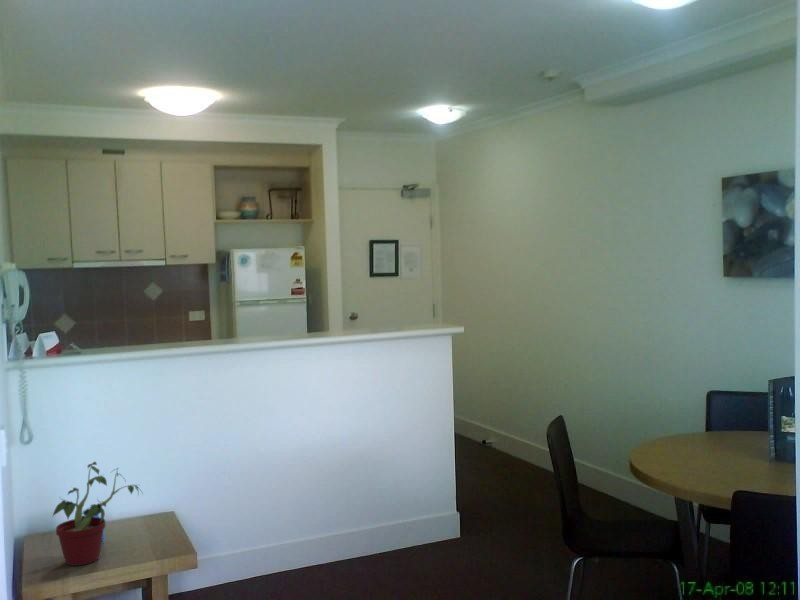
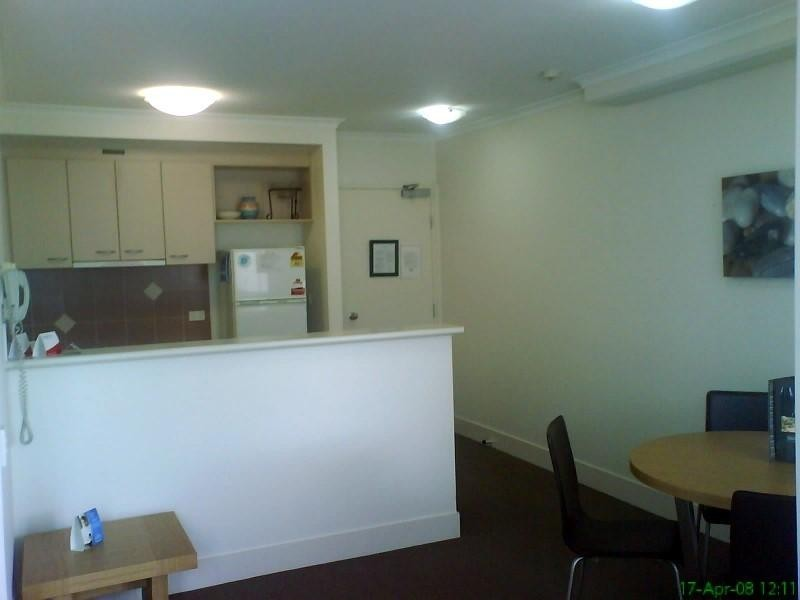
- potted plant (100, 509)
